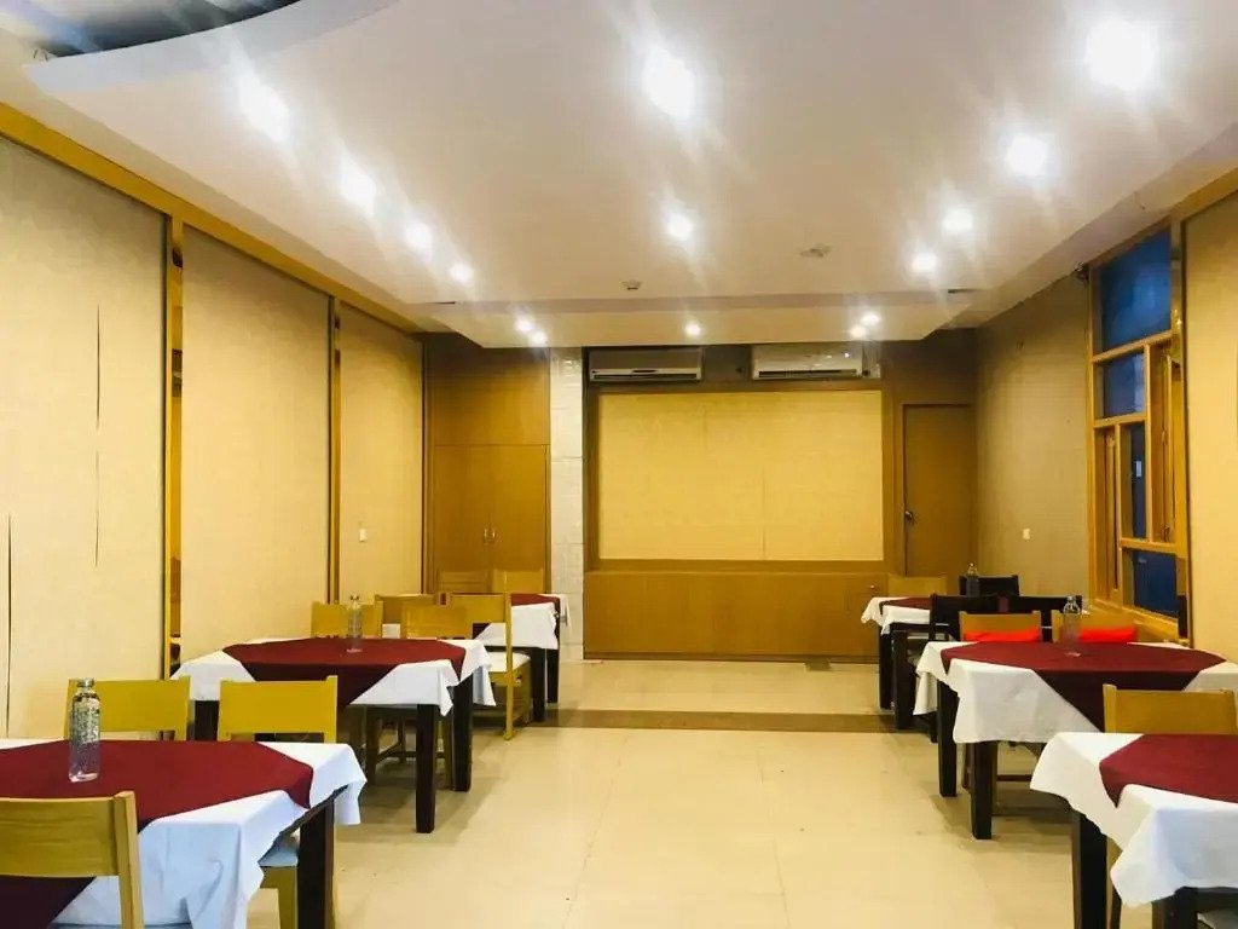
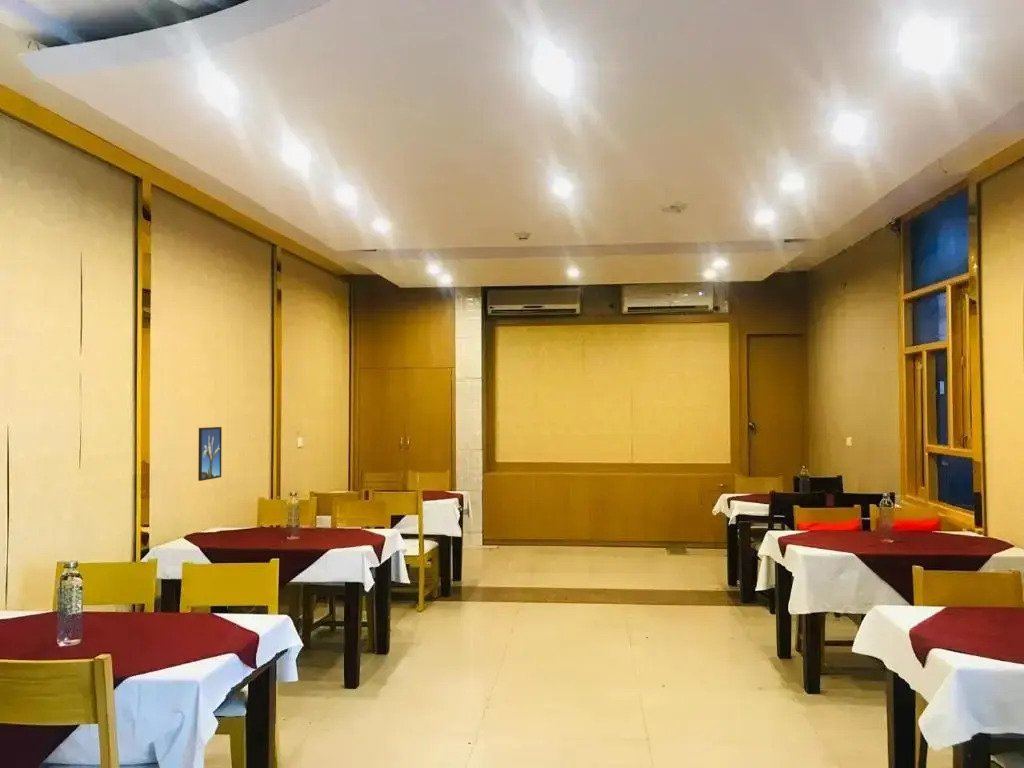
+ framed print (210, 453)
